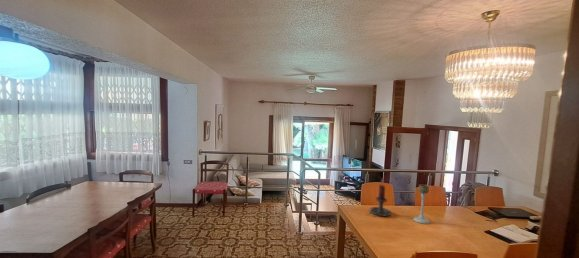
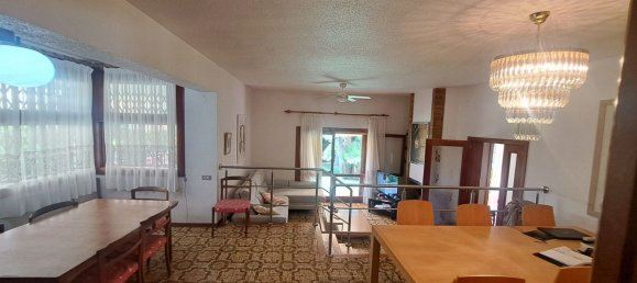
- candle holder (379, 199)
- candle holder (422, 202)
